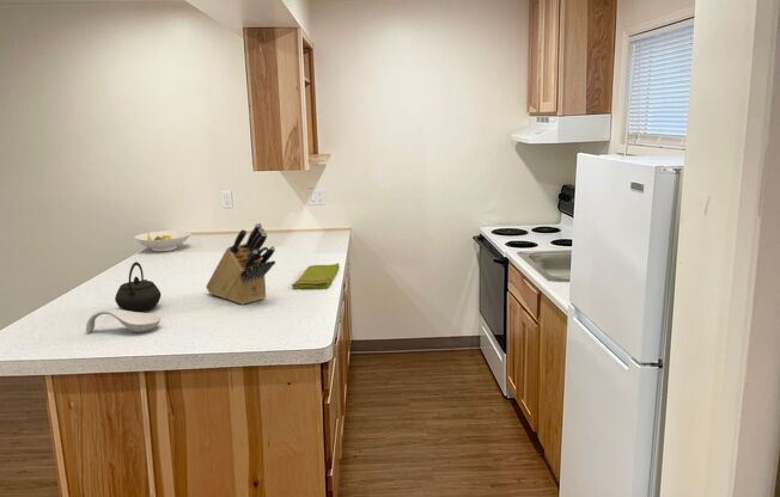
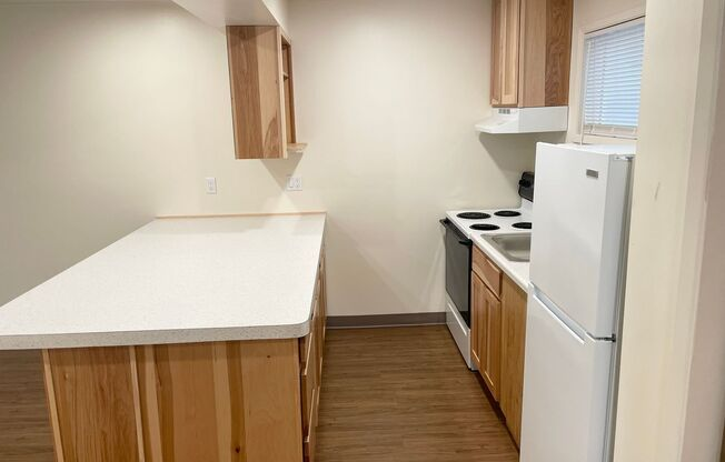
- bowl (163, 240)
- dish towel (317, 275)
- knife block (239, 259)
- kettle (138, 284)
- spoon rest (123, 319)
